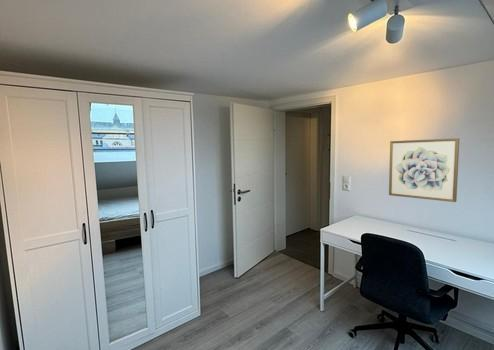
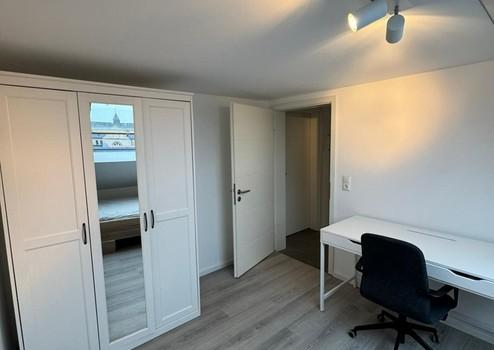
- wall art (420, 169)
